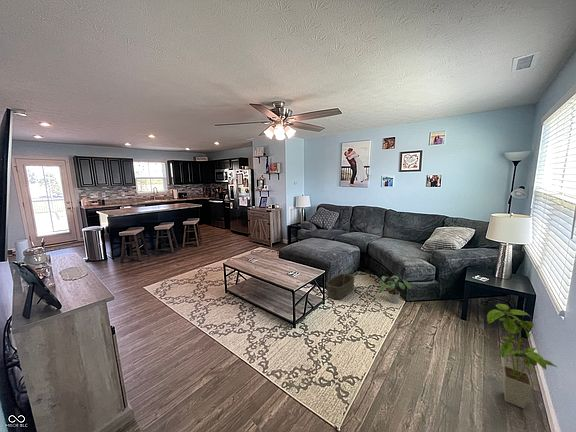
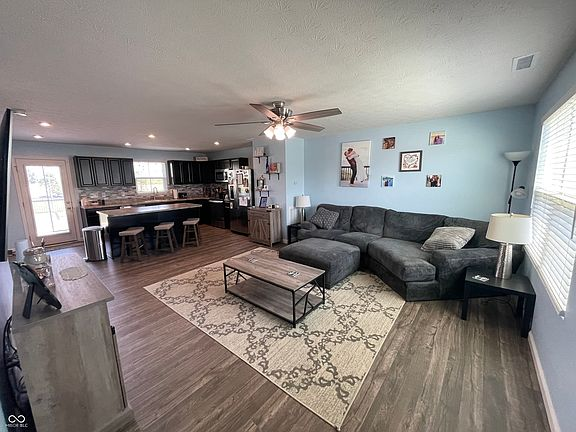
- potted plant (391, 289)
- basket (340, 278)
- house plant (512, 359)
